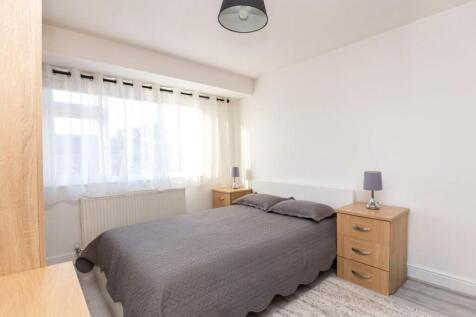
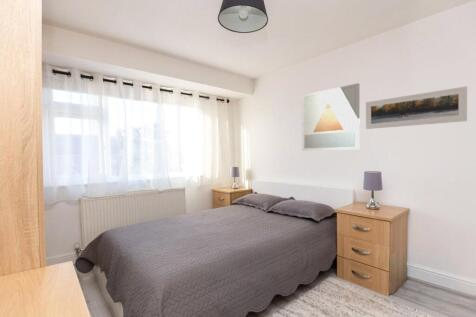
+ wall art (328, 120)
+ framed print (410, 110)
